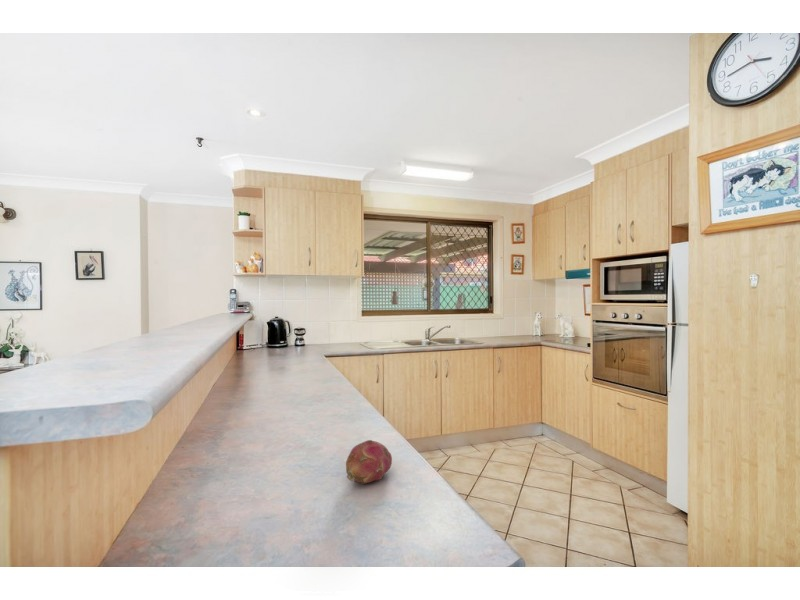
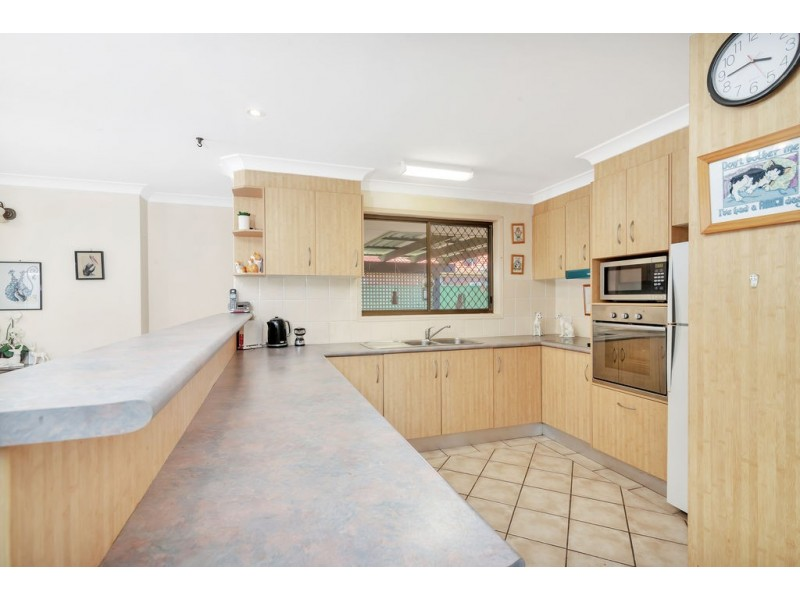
- fruit (370, 459)
